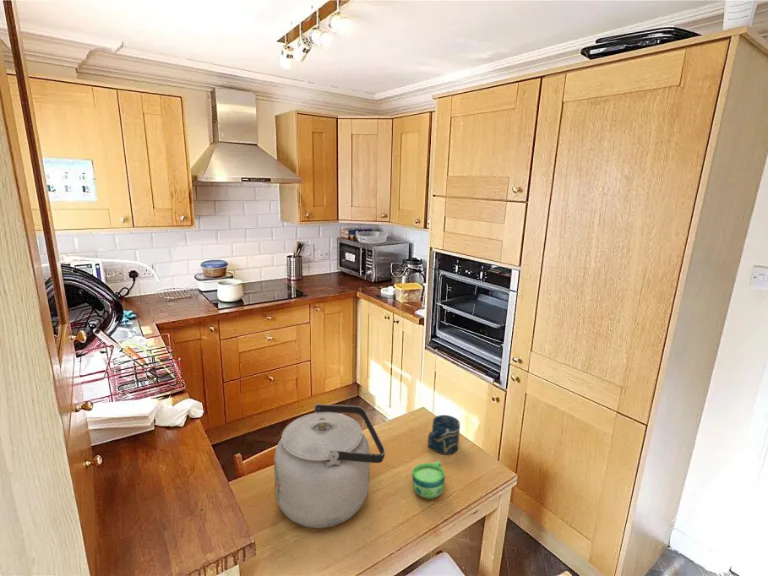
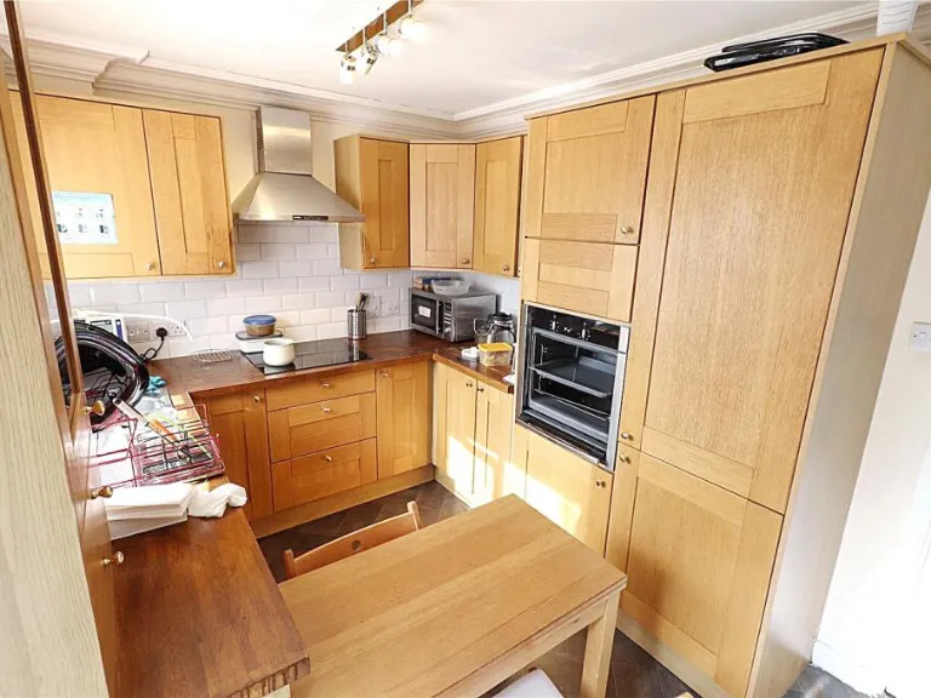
- cup (429, 478)
- cup (442, 436)
- kettle (324, 454)
